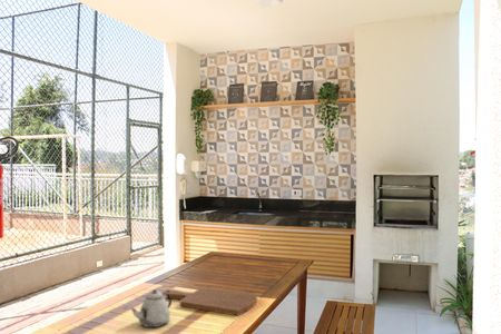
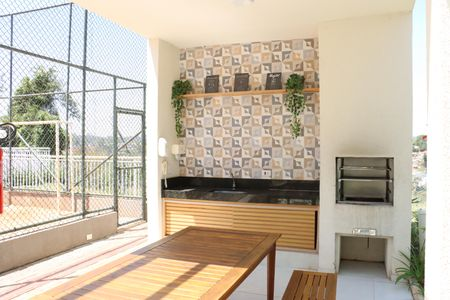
- cutting board (214, 299)
- teapot (151, 307)
